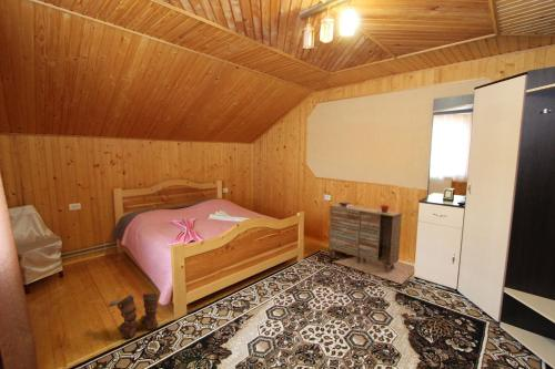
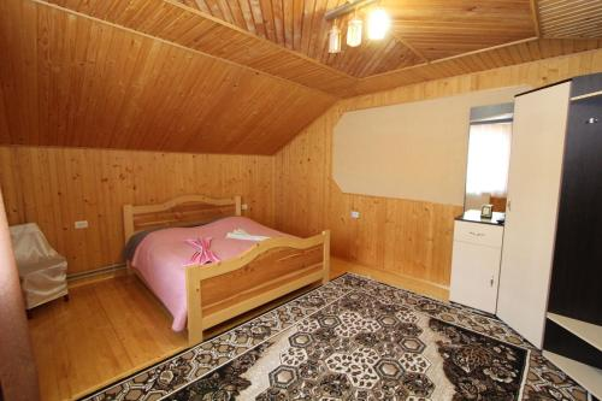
- boots (133, 310)
- dresser (364, 232)
